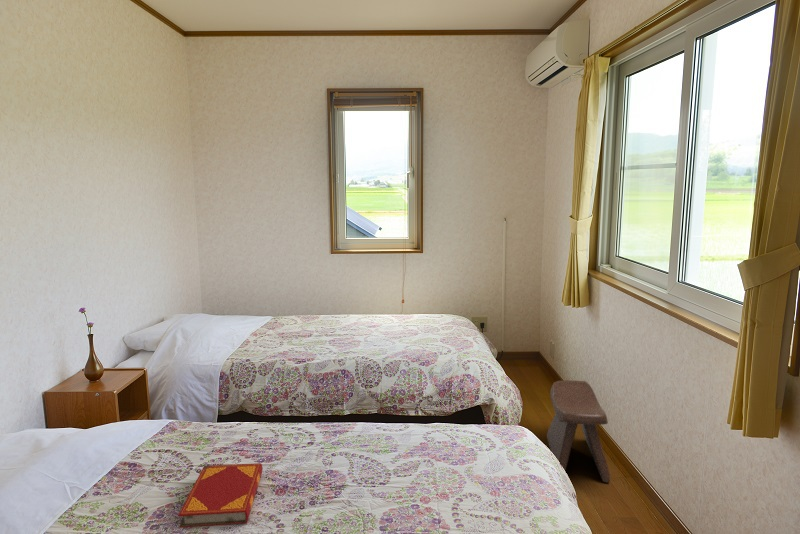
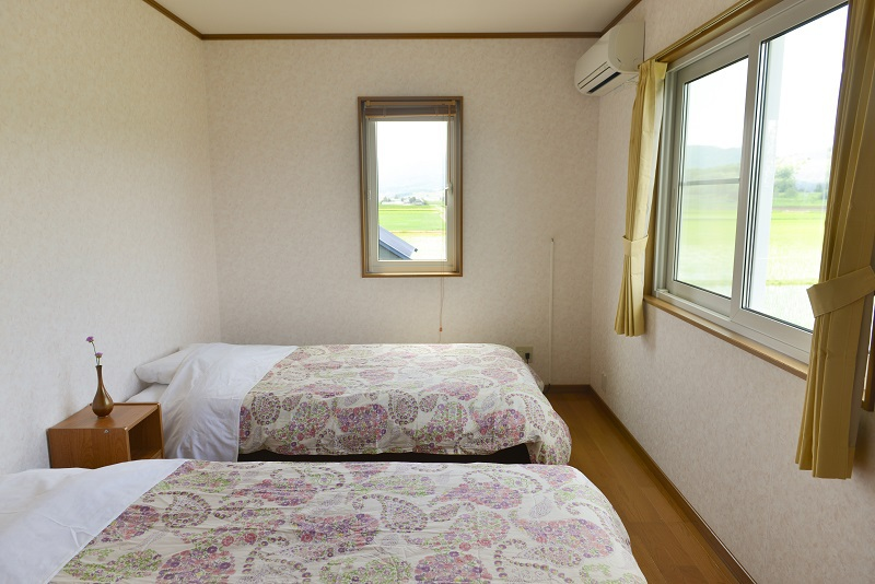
- hardback book (224, 492)
- stool (576, 427)
